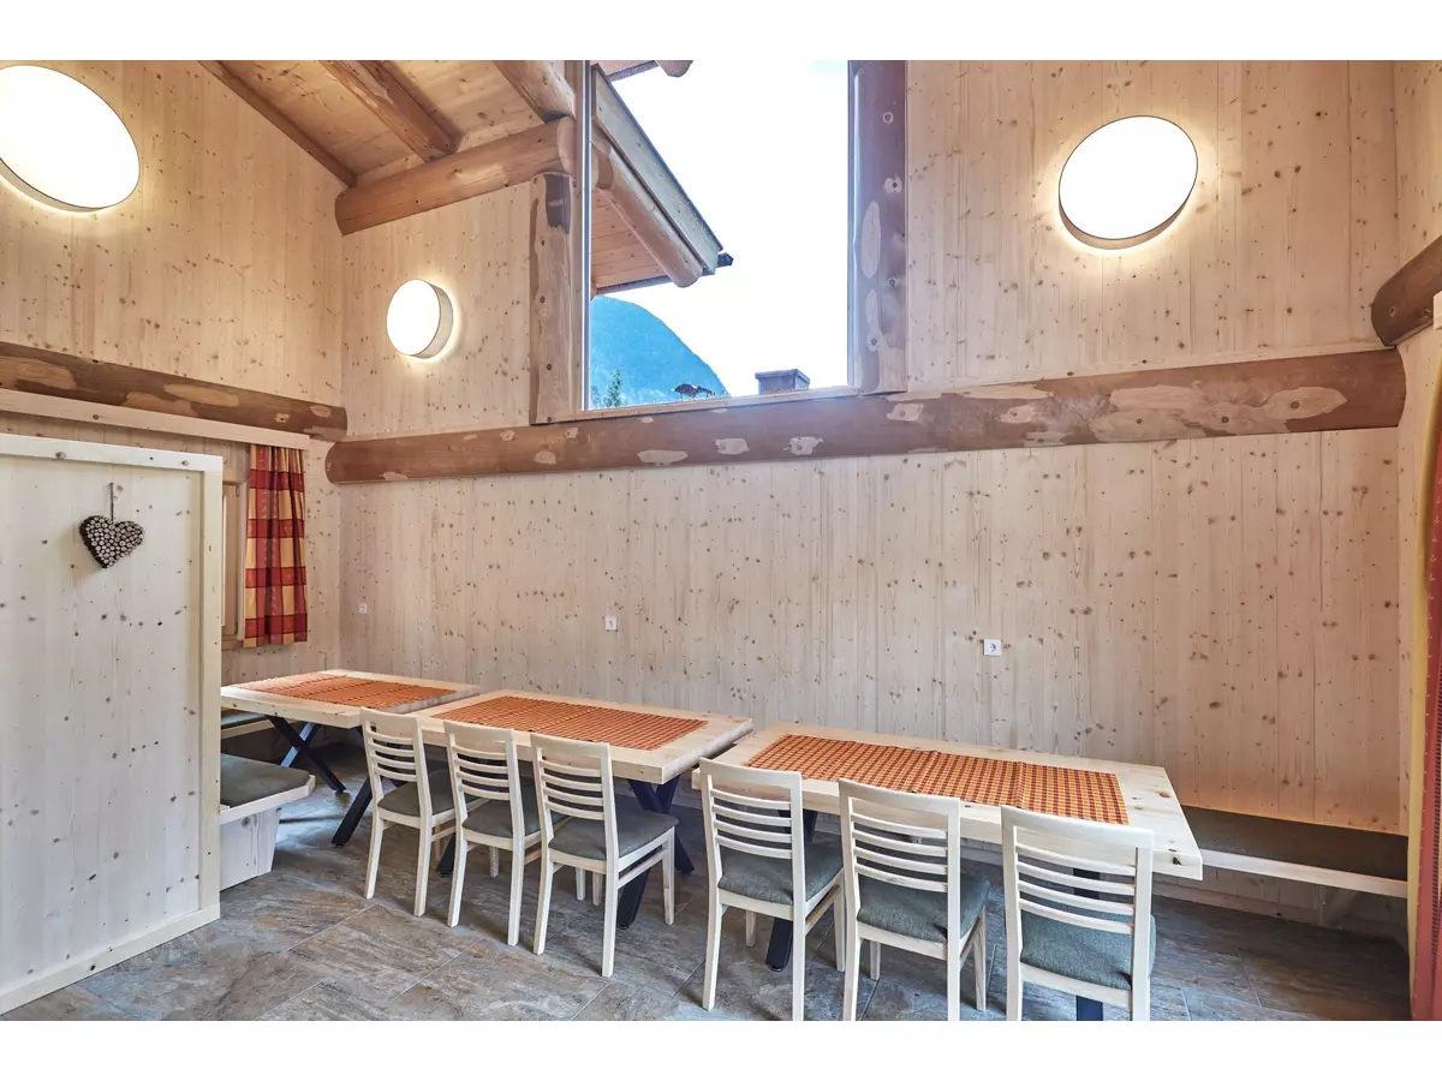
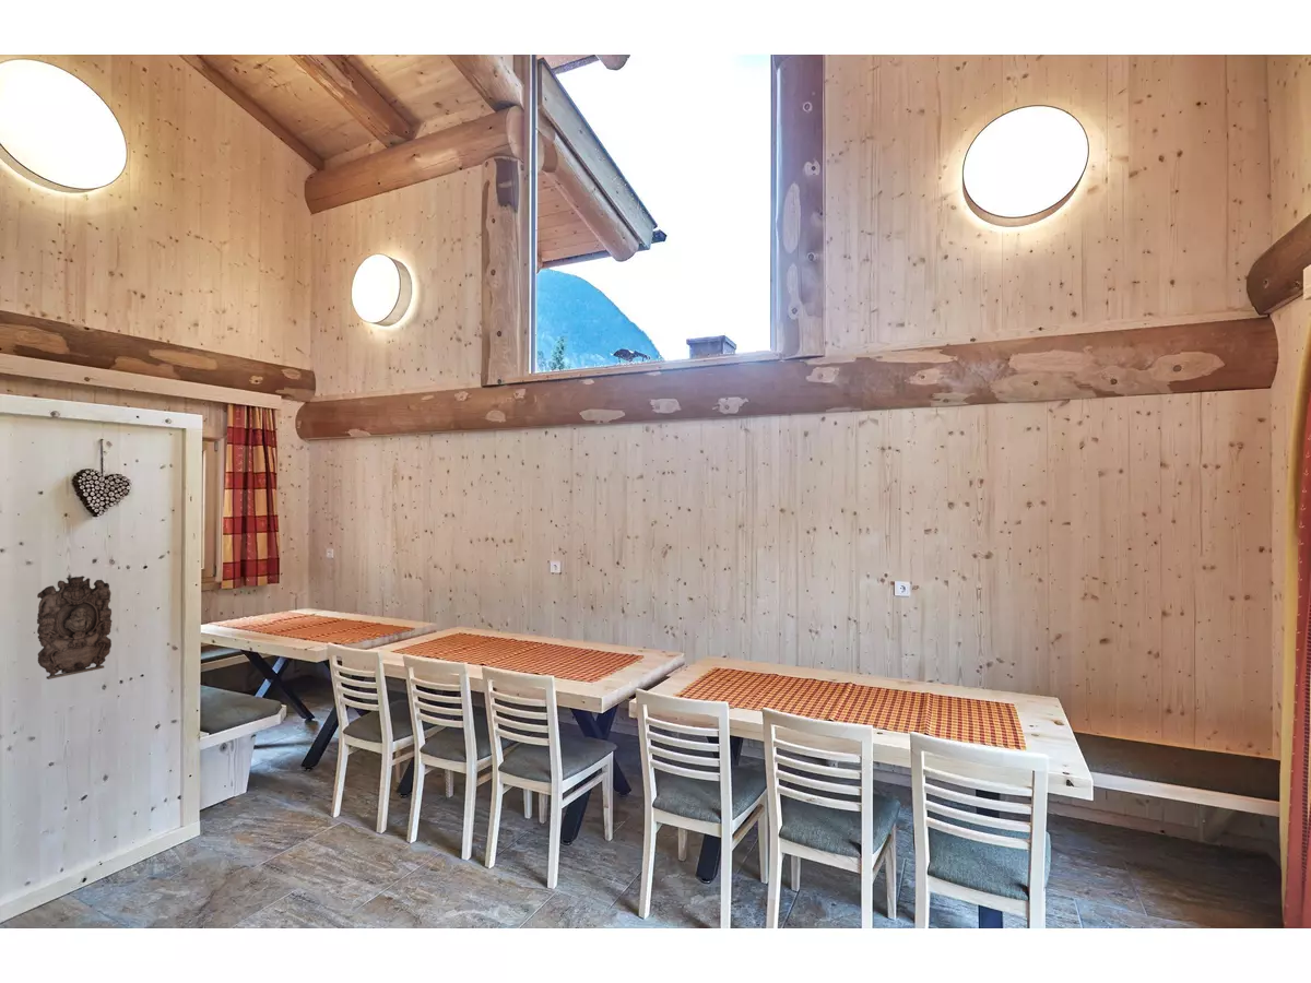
+ wall ornament (78, 625)
